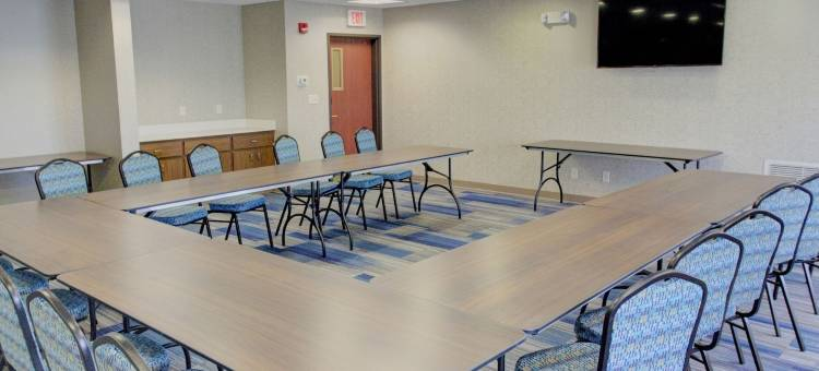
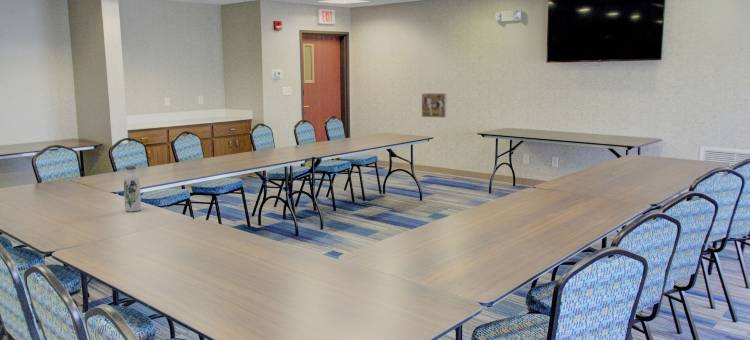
+ water bottle (132, 188)
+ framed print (433, 105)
